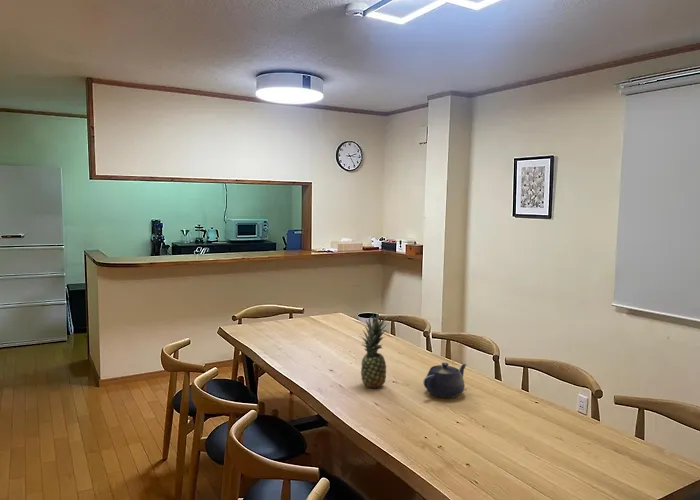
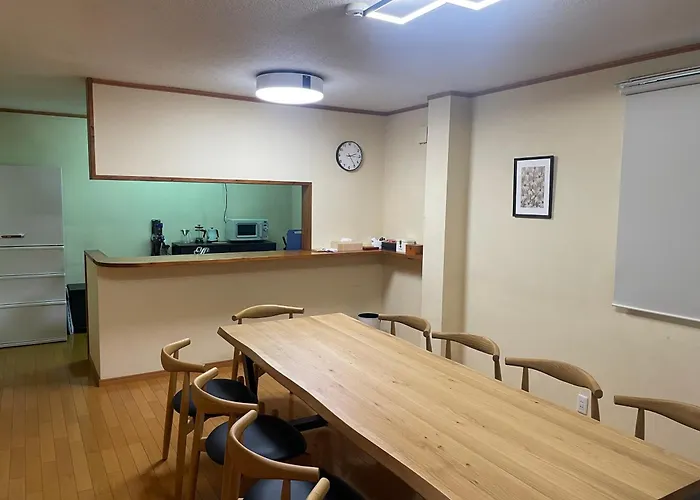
- fruit (374, 349)
- teapot (446, 377)
